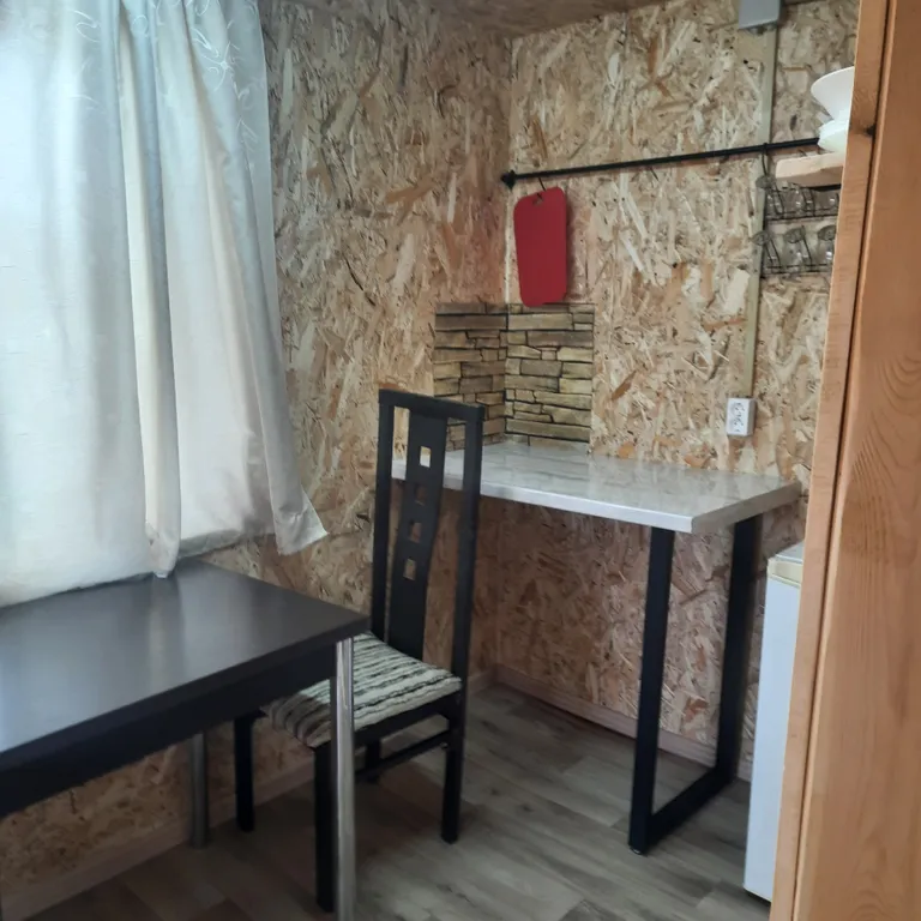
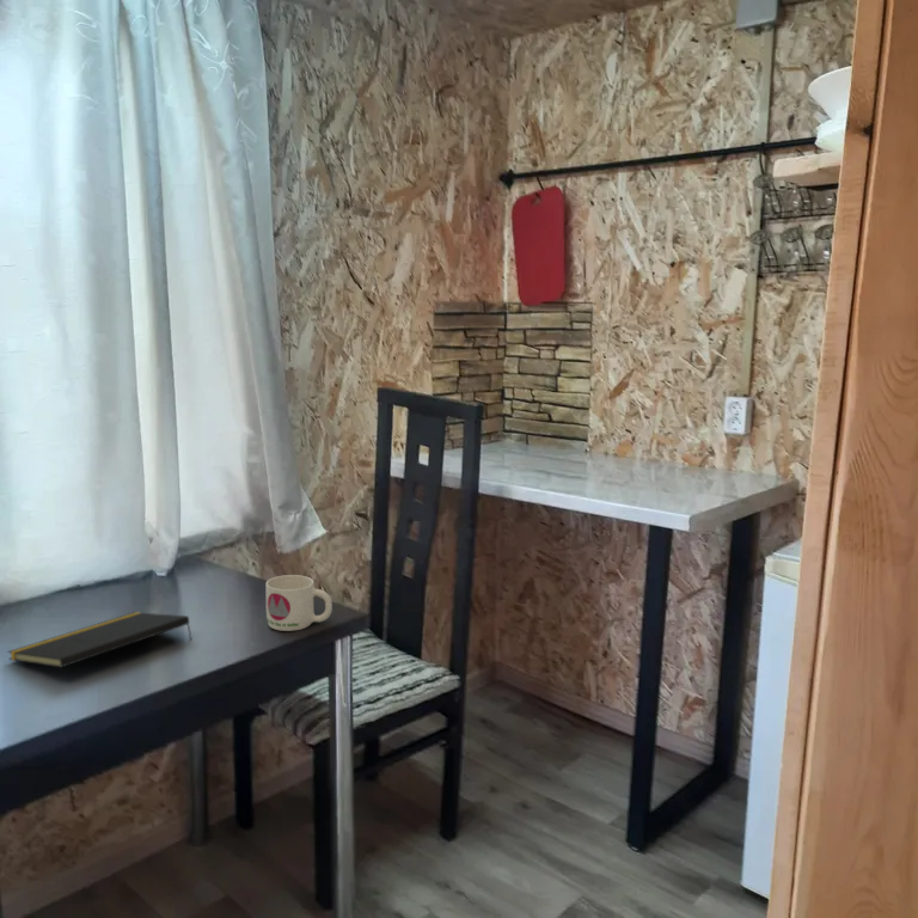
+ notepad (100, 637)
+ mug (299, 602)
